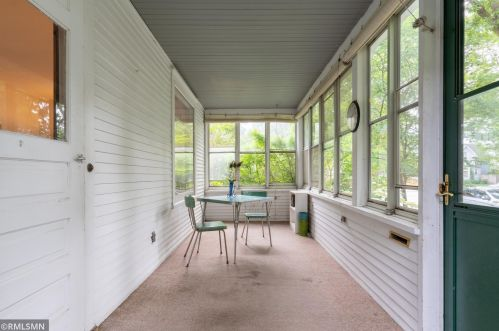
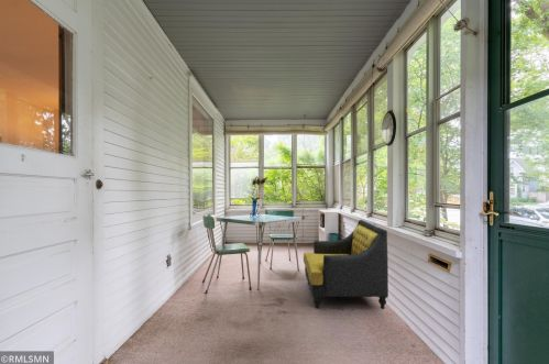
+ armchair (340, 258)
